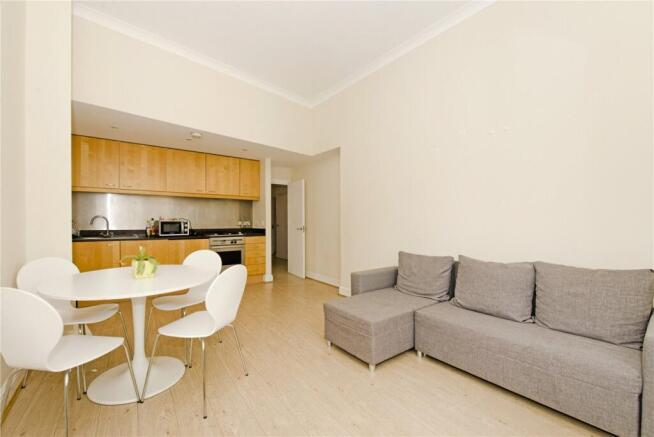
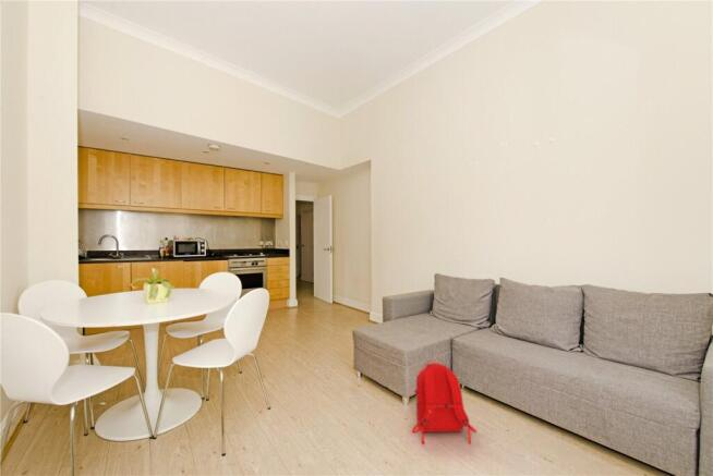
+ backpack (439, 396)
